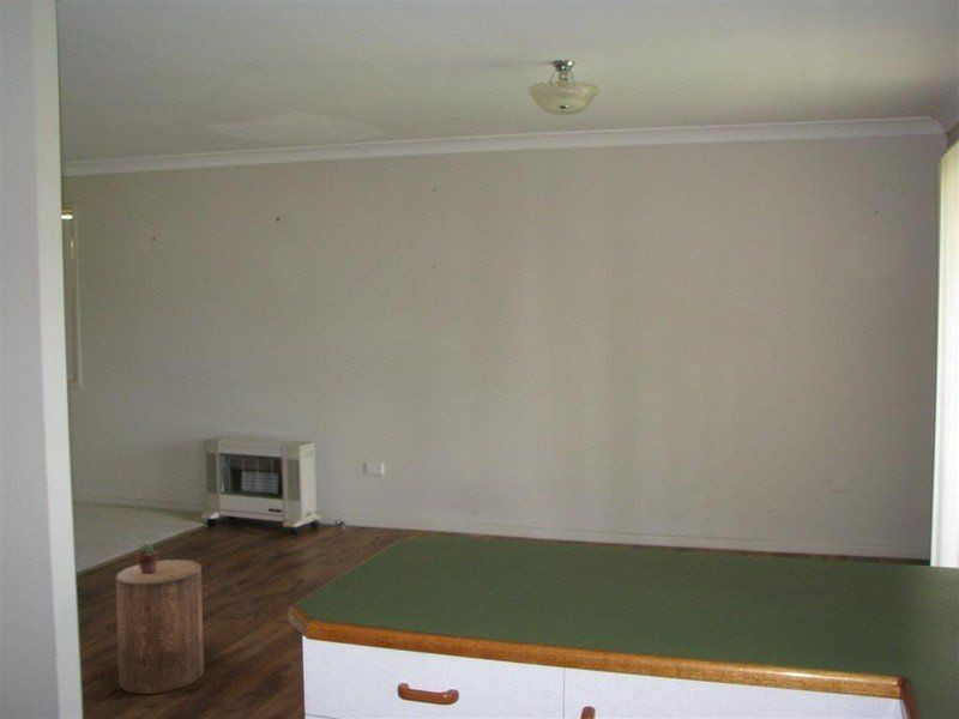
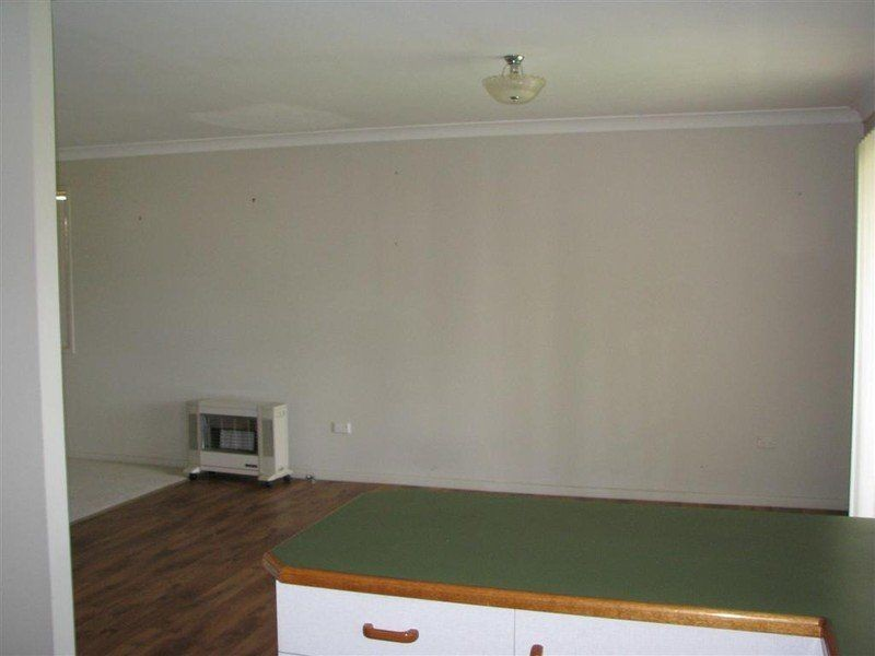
- stool (161, 623)
- potted succulent (147, 557)
